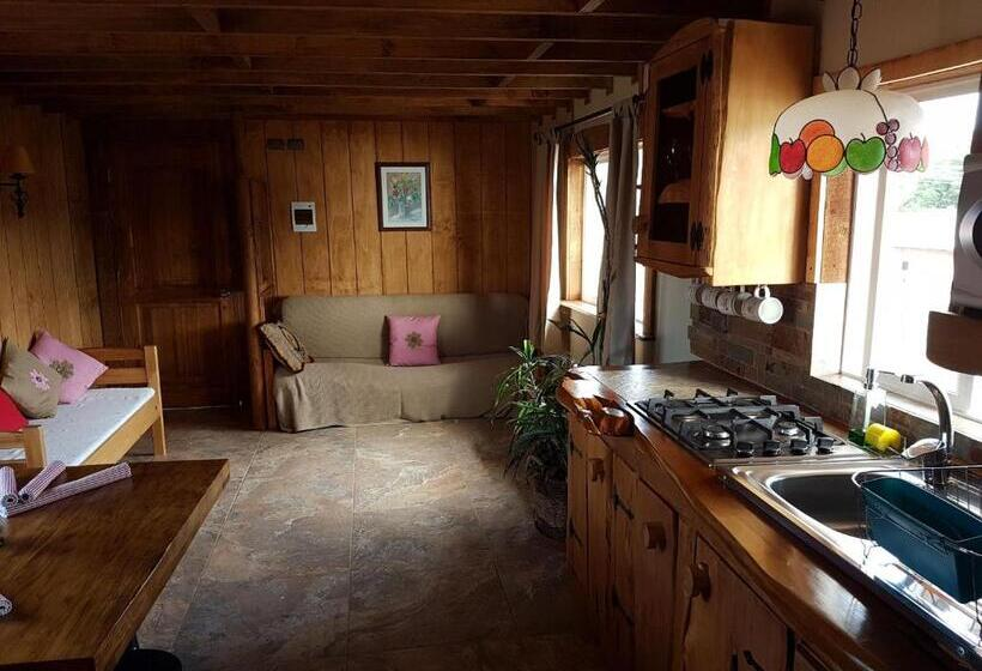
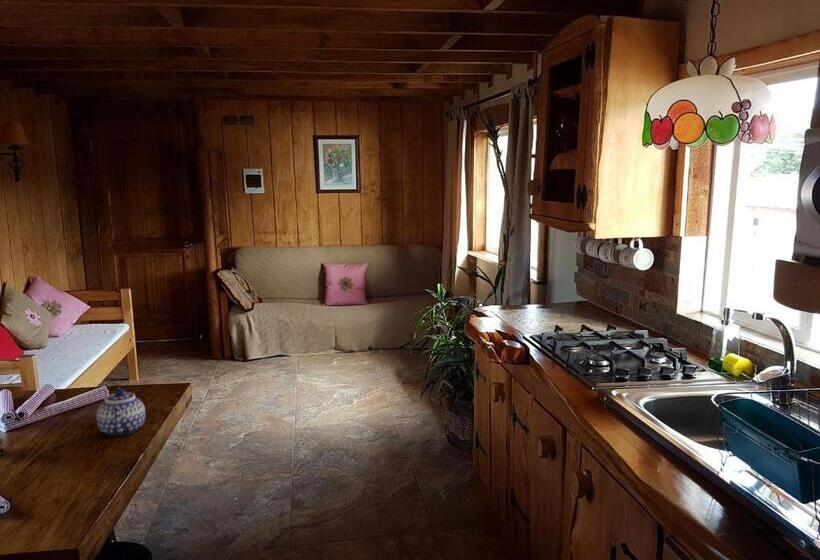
+ teapot (120, 409)
